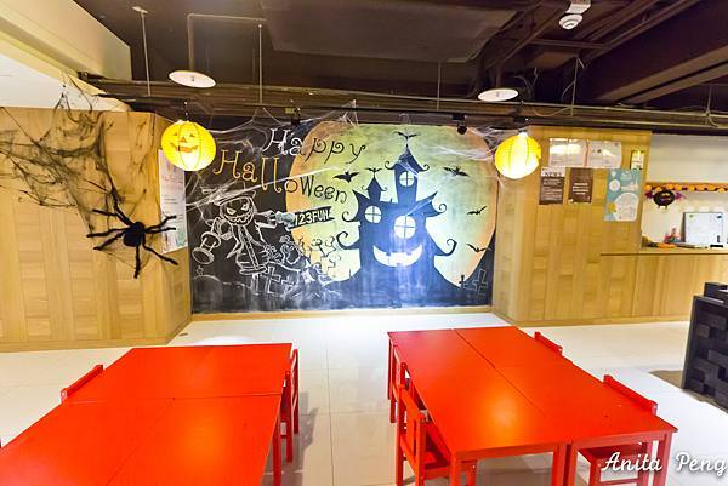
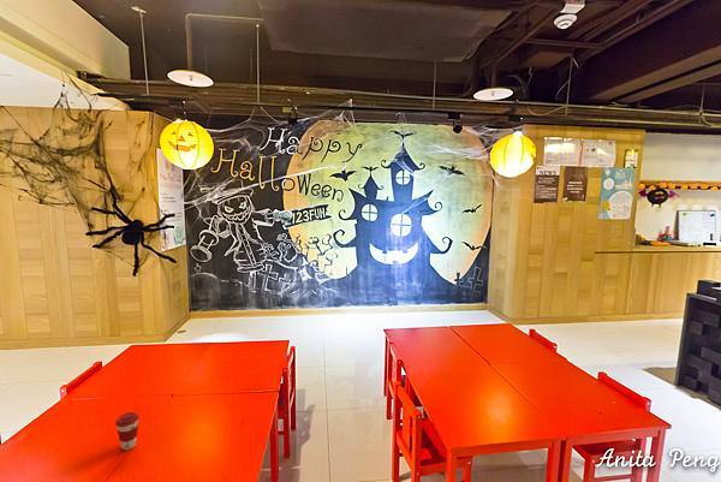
+ coffee cup (127, 430)
